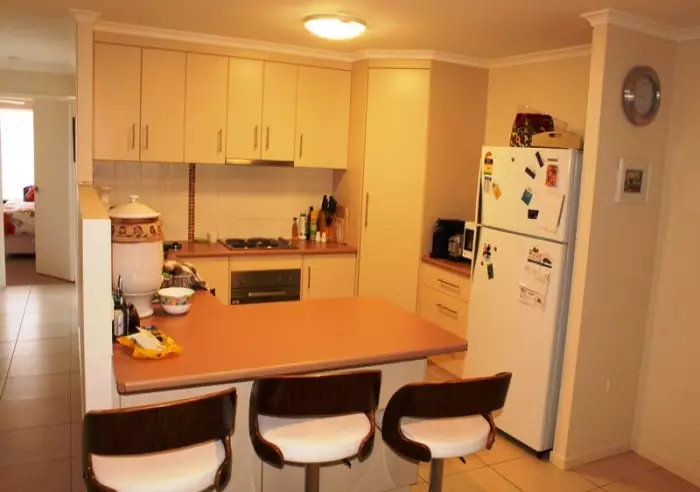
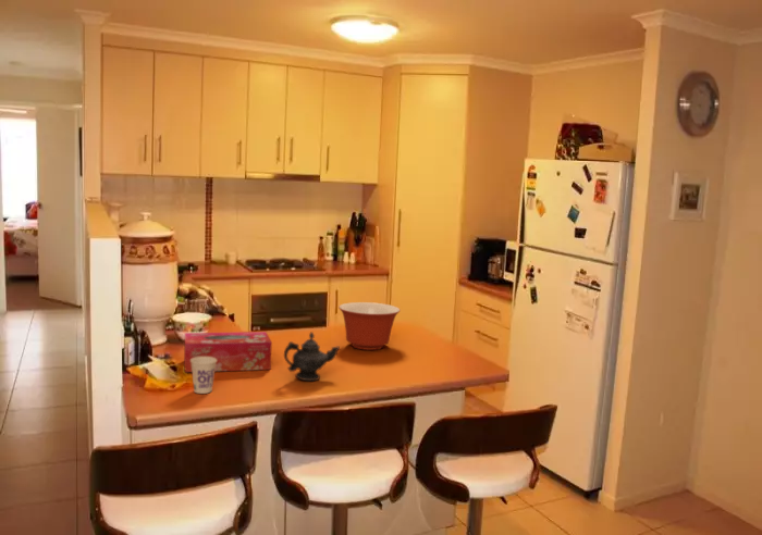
+ mixing bowl (368, 326)
+ cup (202, 375)
+ tissue box (226, 350)
+ teapot (311, 354)
